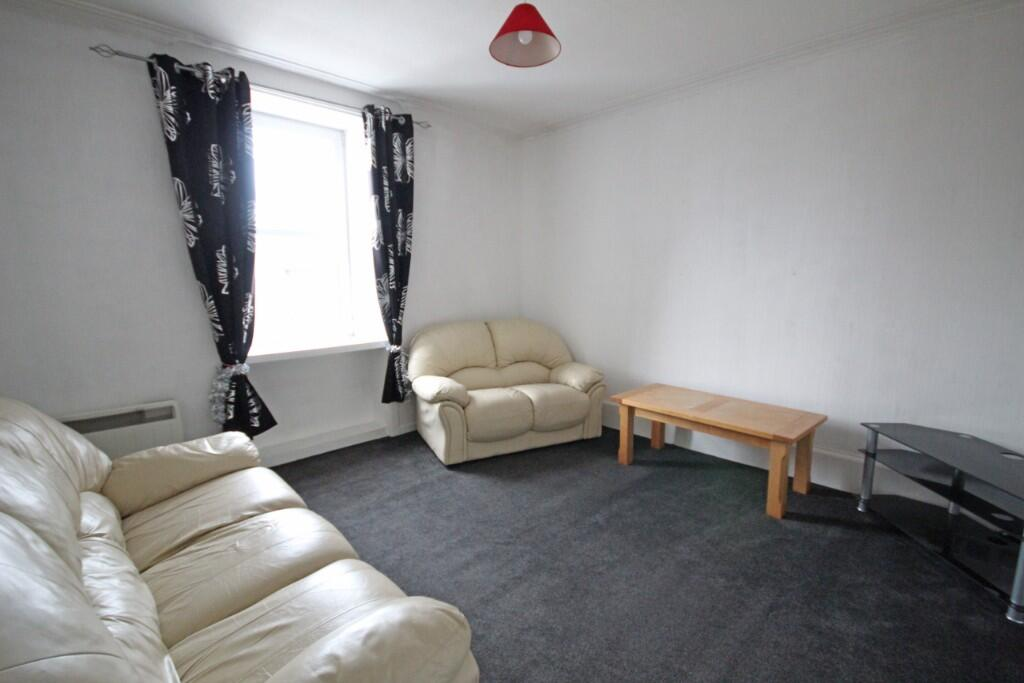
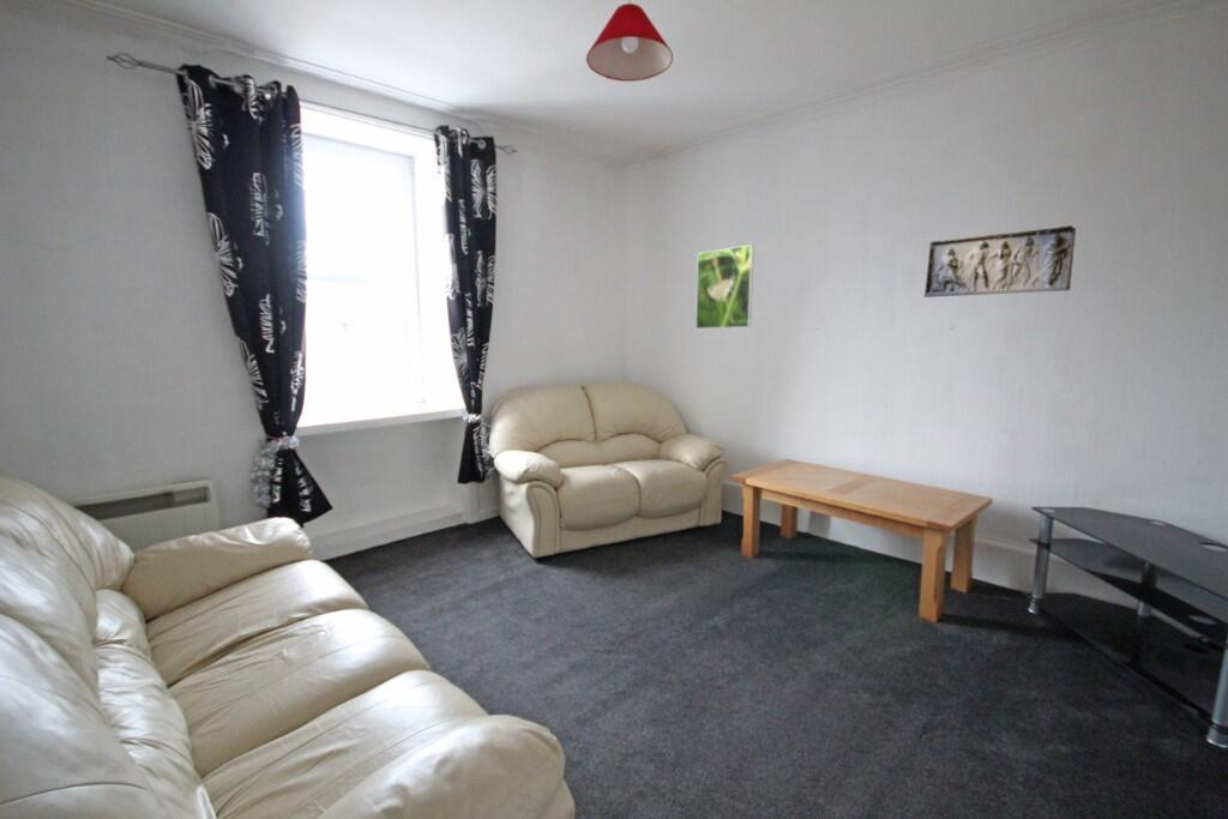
+ relief sculpture (993, 264)
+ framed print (723, 289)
